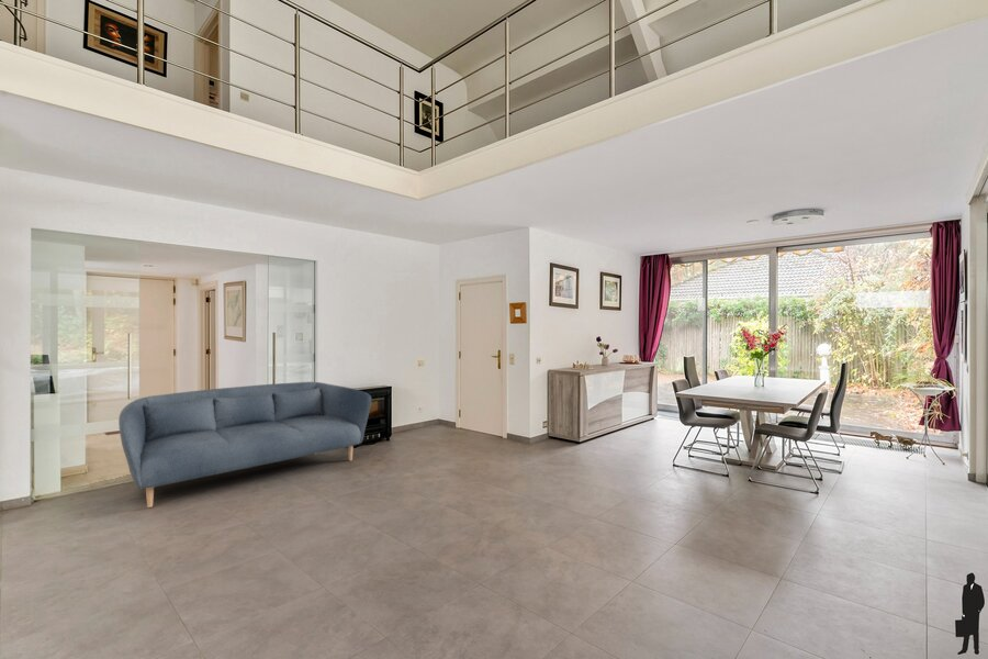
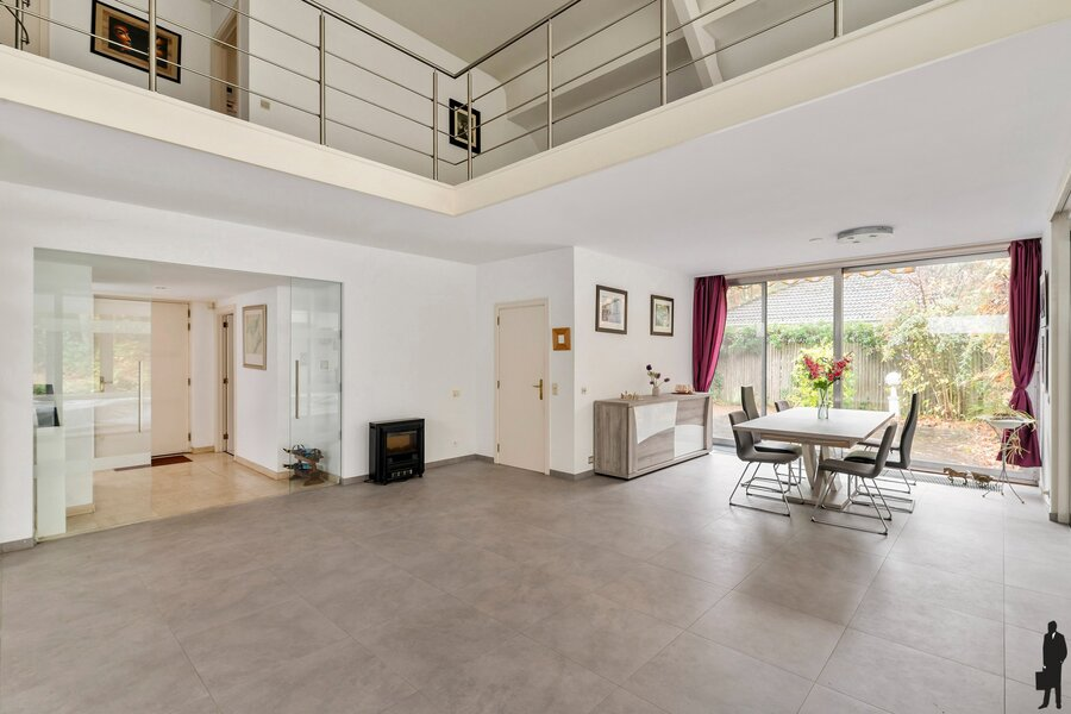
- sofa (251, 432)
